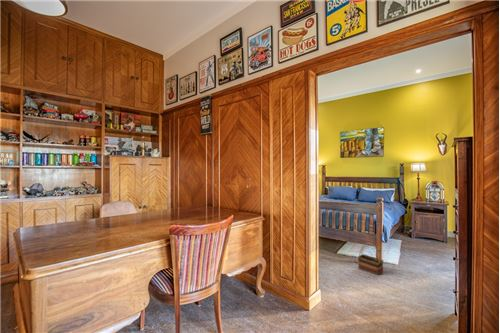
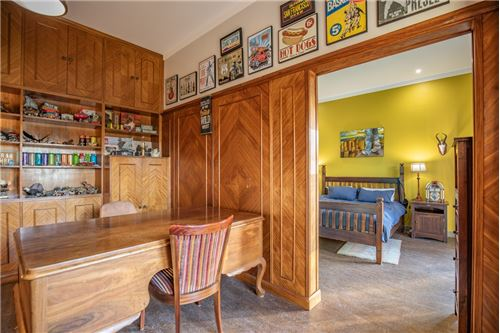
- basket (370, 256)
